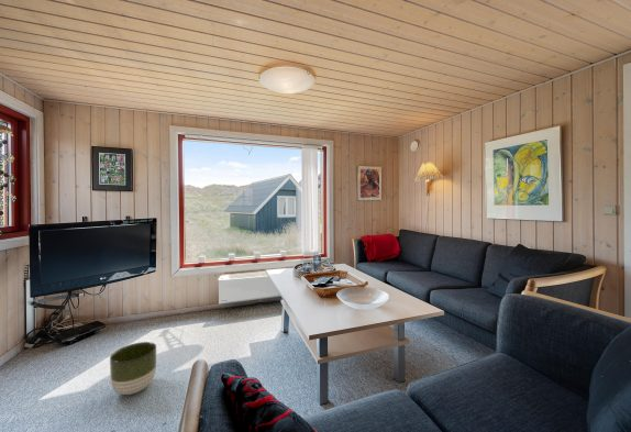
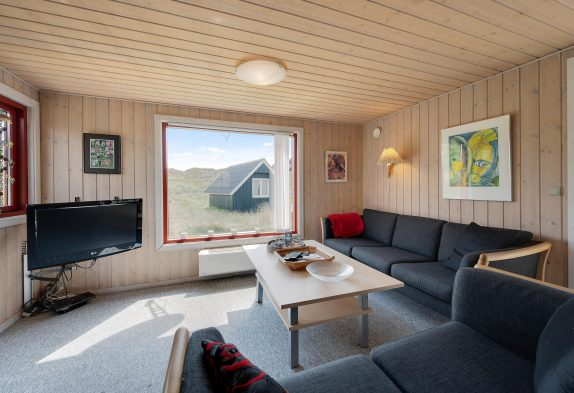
- planter (134, 369)
